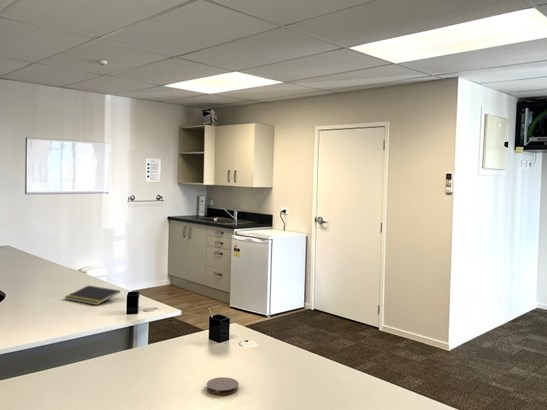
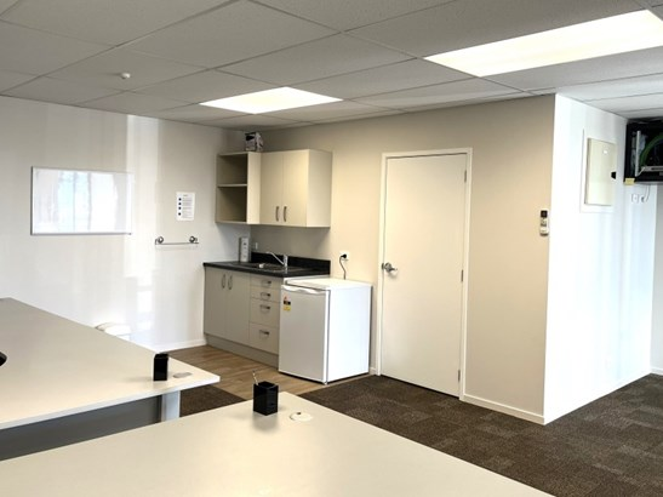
- notepad (92, 294)
- coaster (222, 385)
